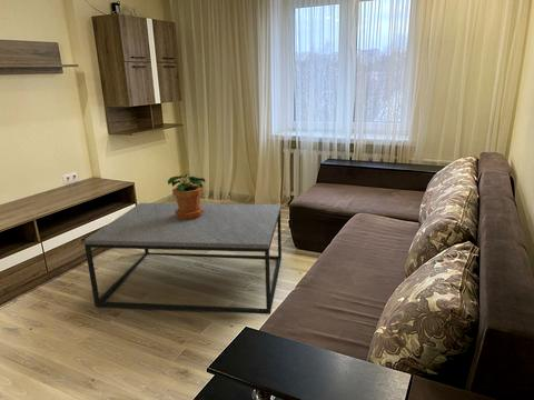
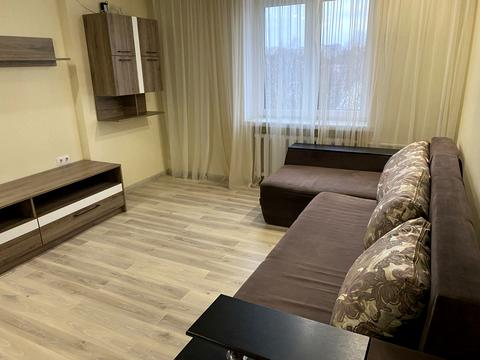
- coffee table (196, 249)
- potted plant (191, 194)
